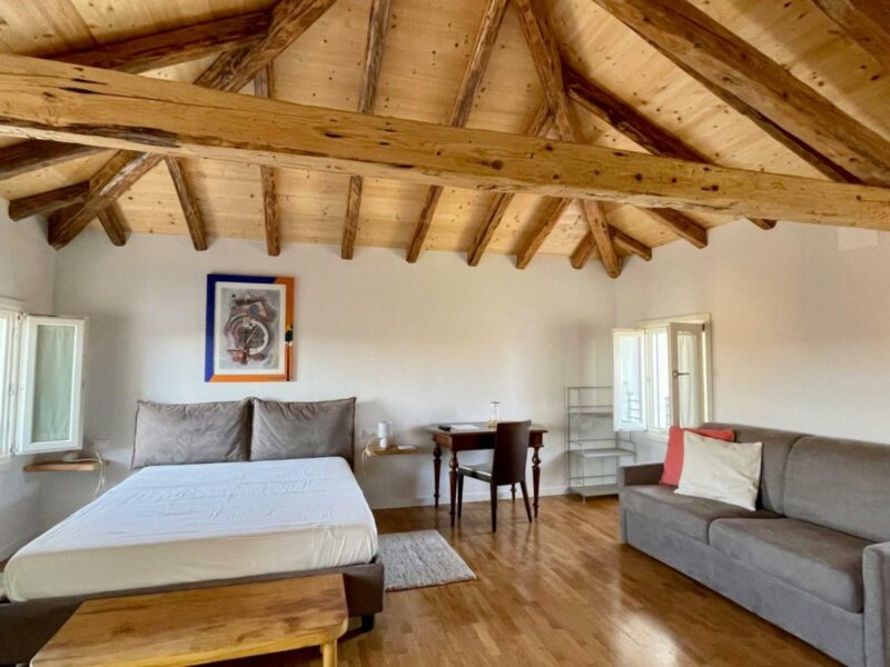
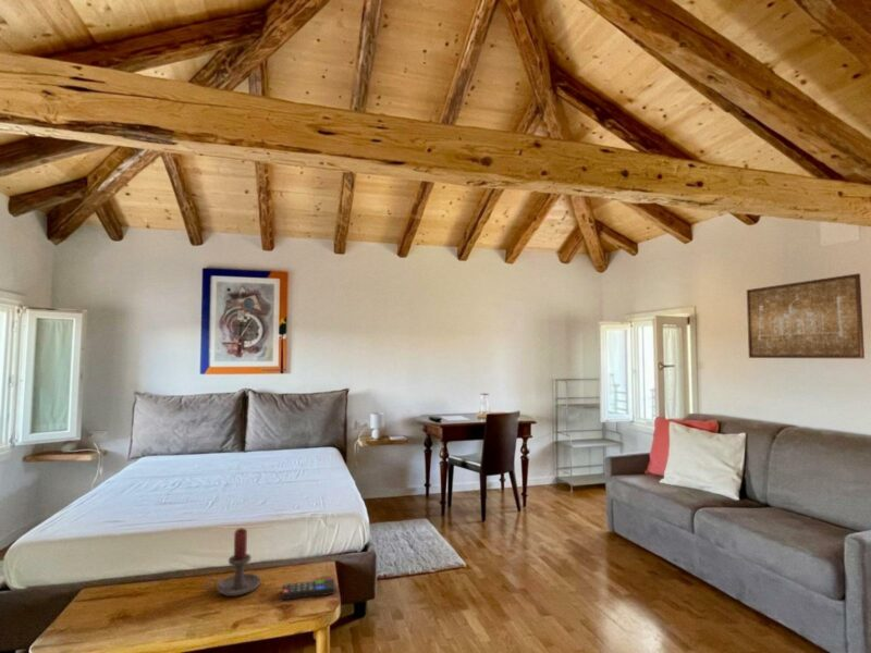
+ wall art (798, 320)
+ remote control (308, 588)
+ candle holder (233, 558)
